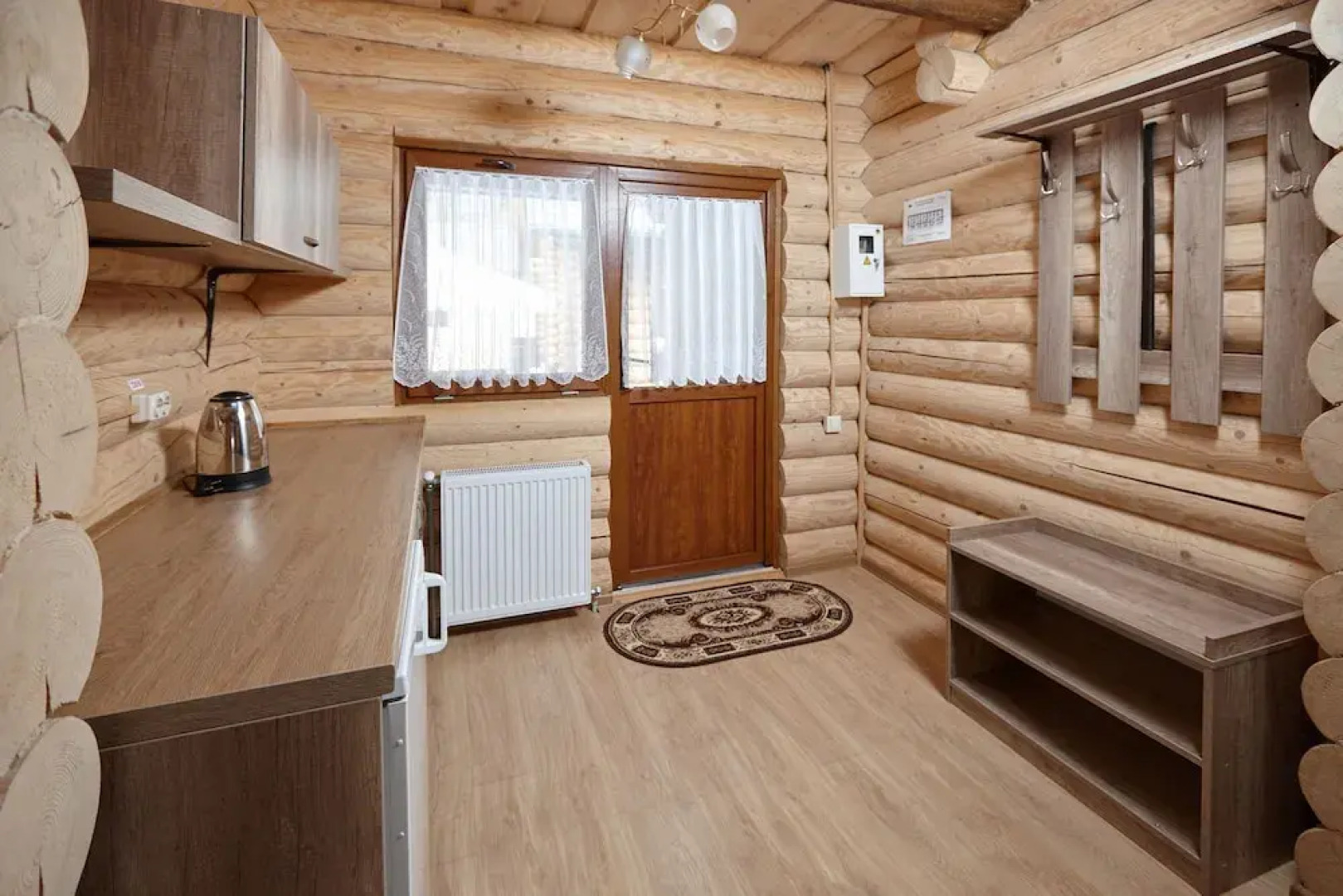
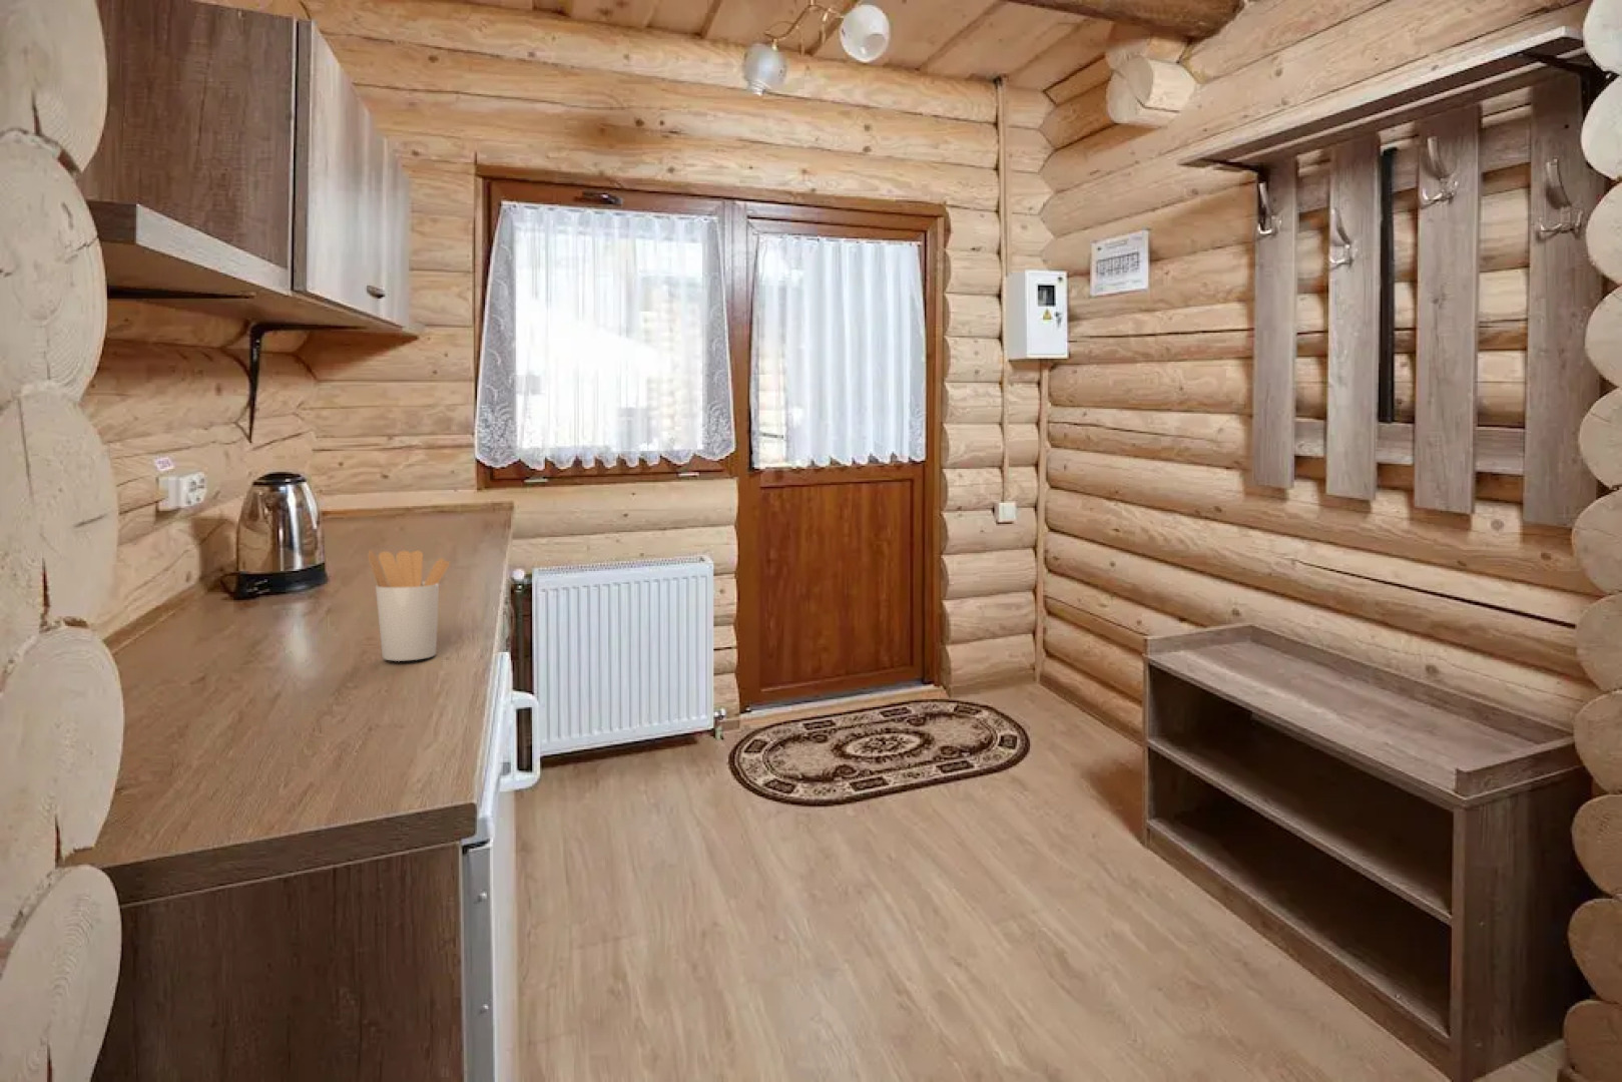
+ utensil holder (406, 601)
